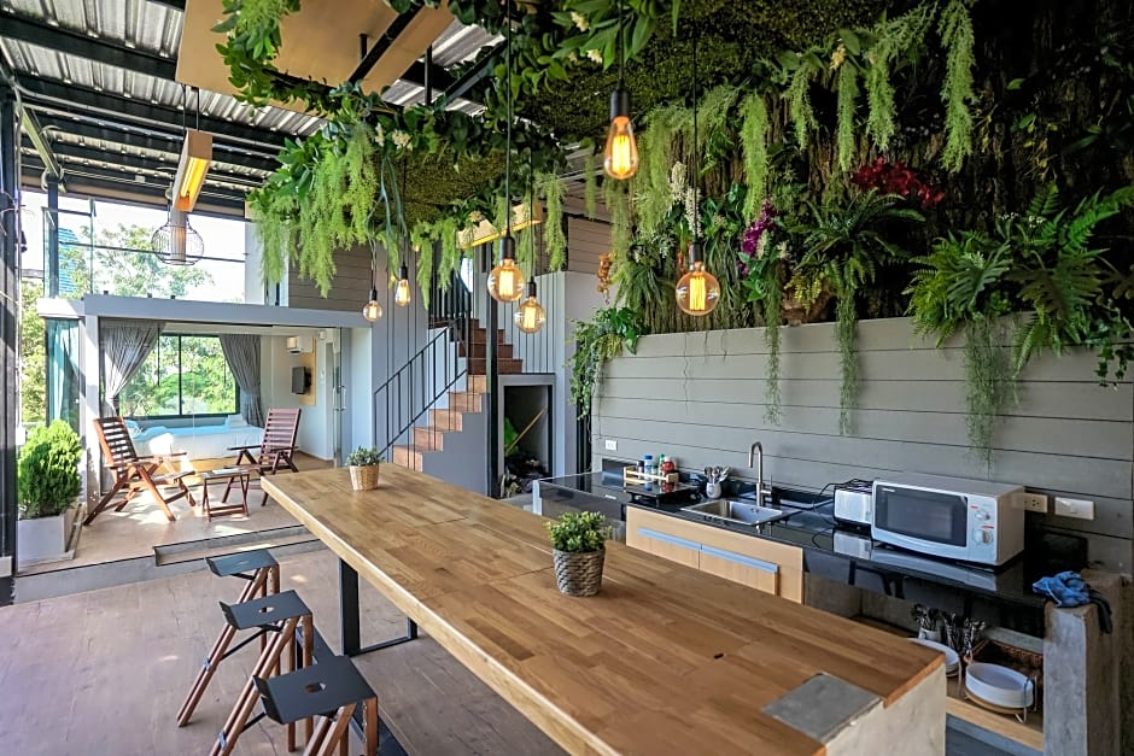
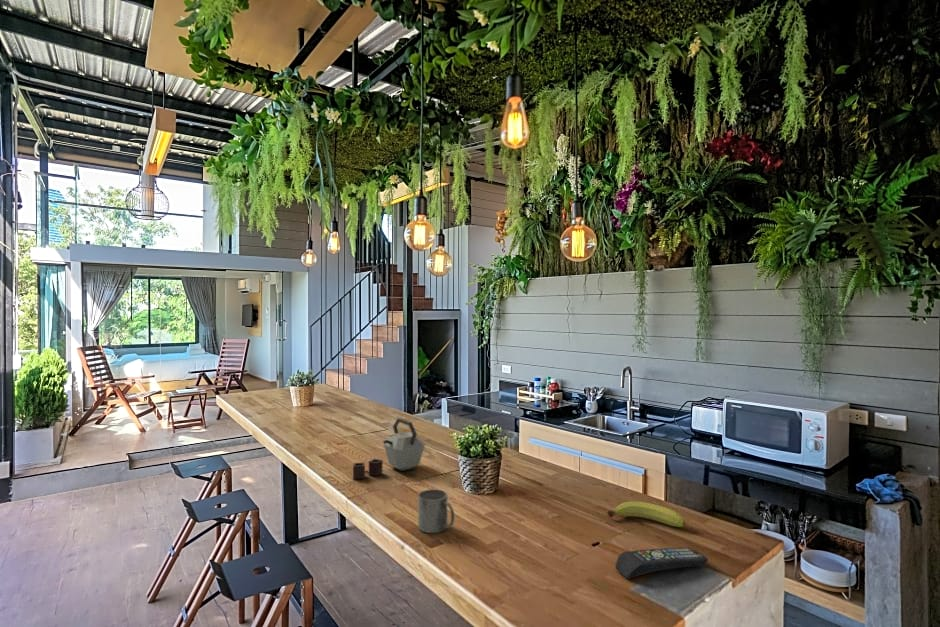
+ mug (437, 512)
+ remote control (661, 560)
+ kettle (387, 447)
+ fruit (647, 515)
